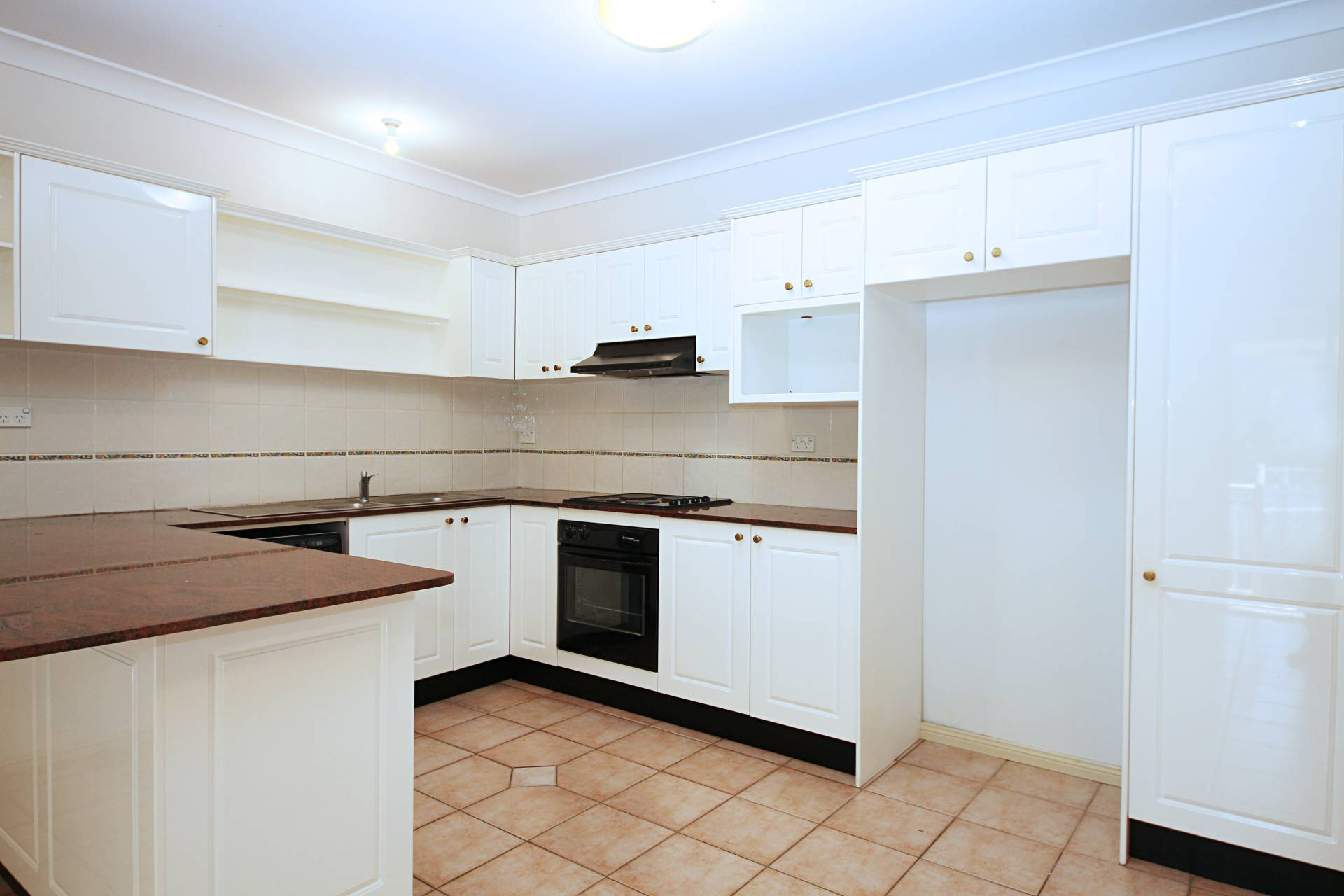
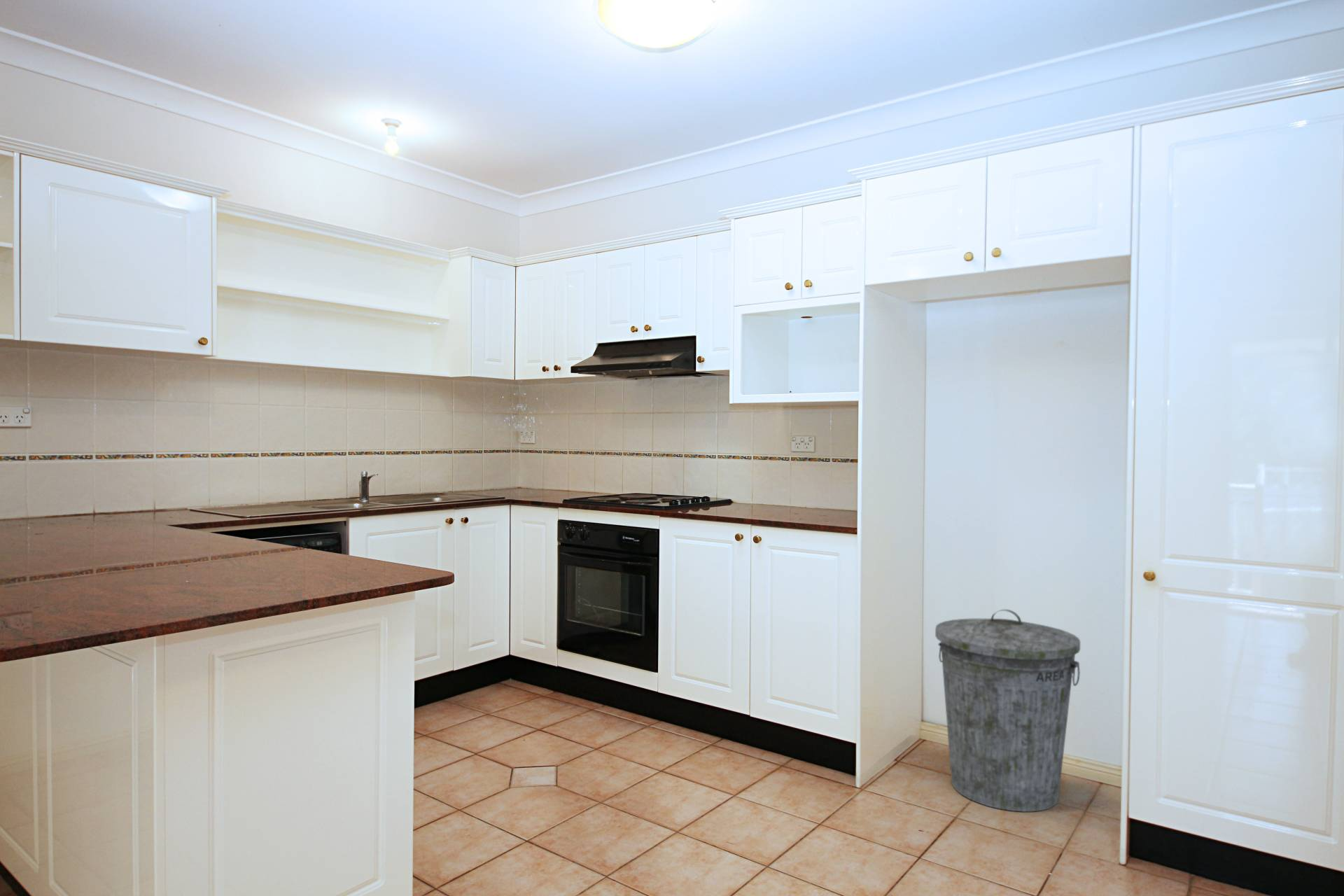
+ trash can (1004, 699)
